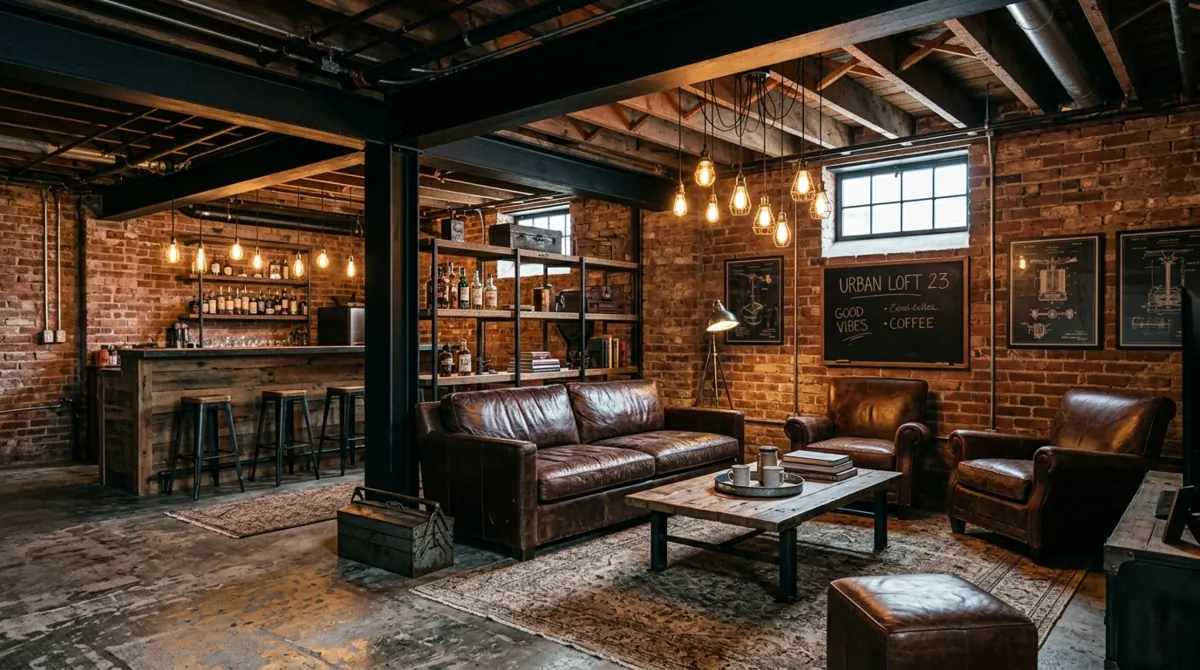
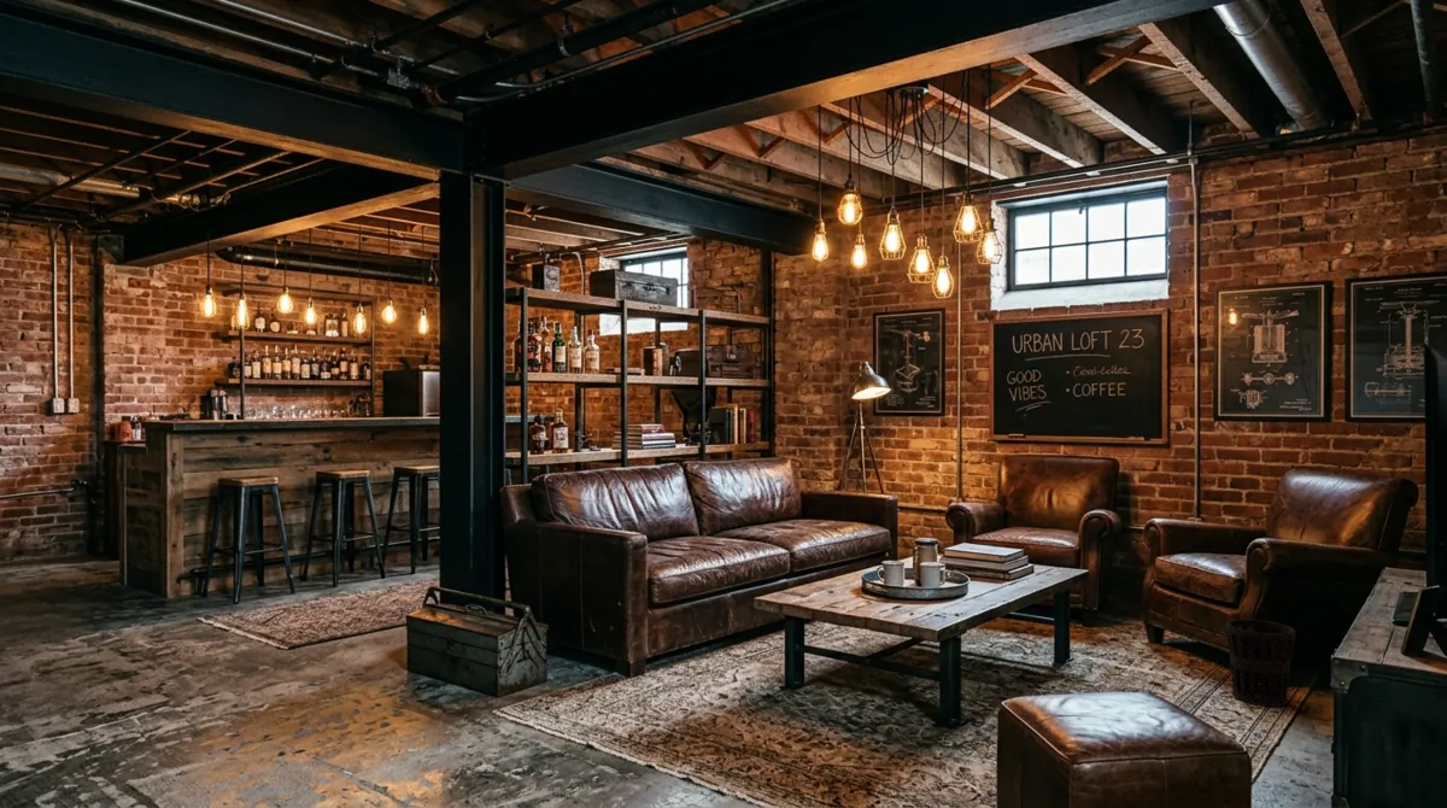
+ wastebasket (1259, 662)
